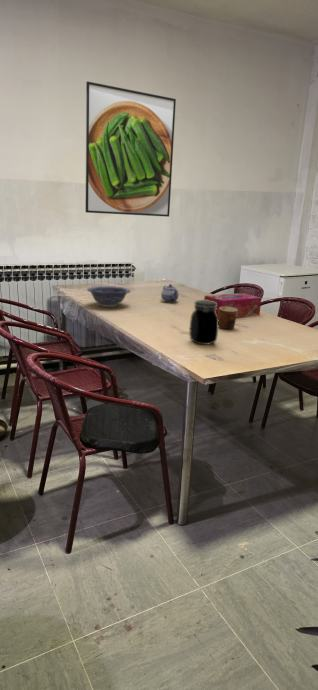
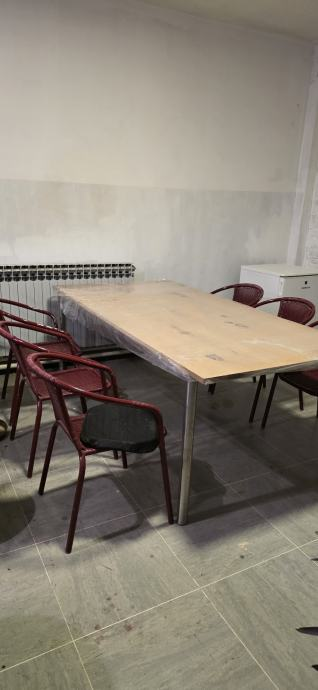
- jar (204, 322)
- teapot (170, 292)
- cup (227, 318)
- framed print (131, 154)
- tissue box (232, 305)
- decorative bowl (108, 297)
